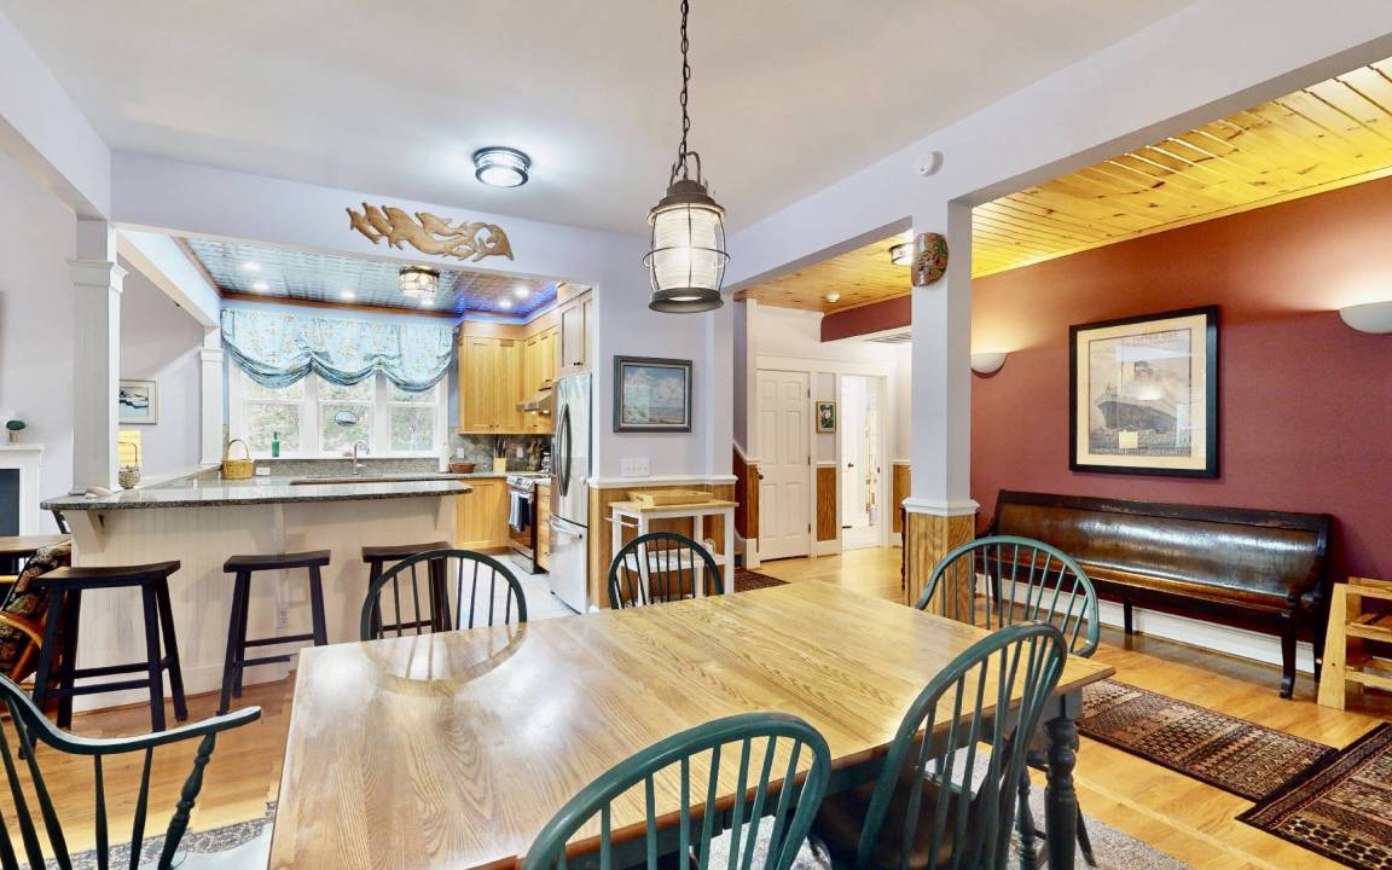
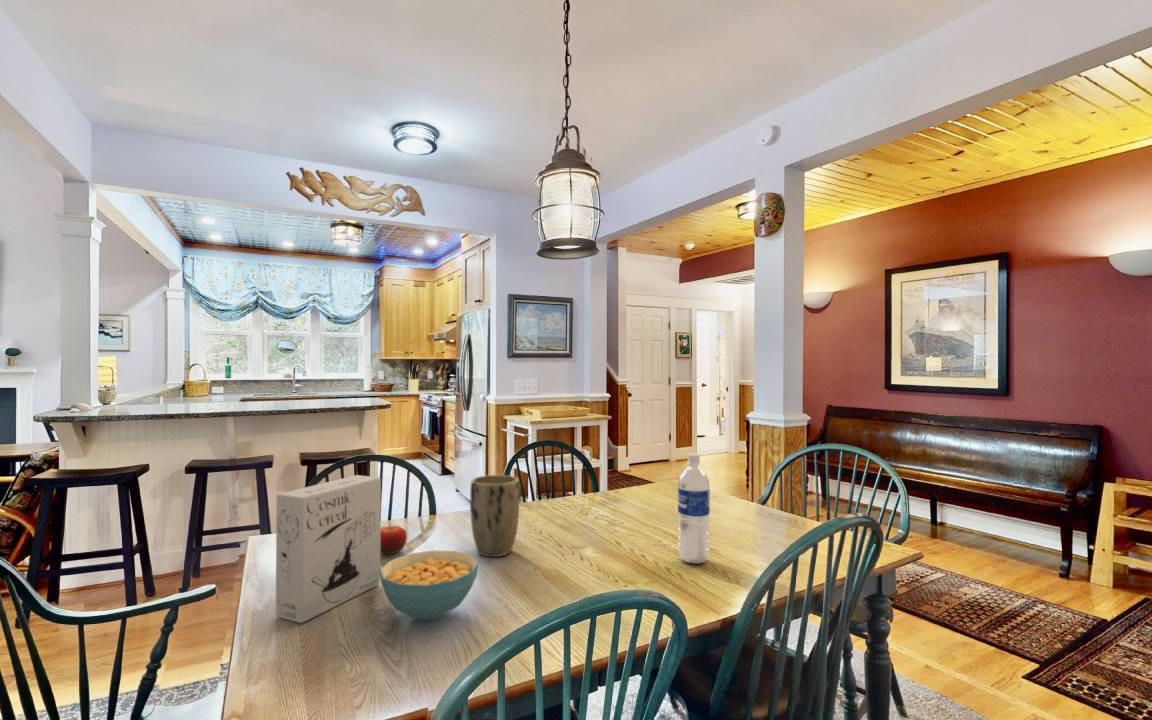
+ cereal bowl (429, 589)
+ fruit (390, 537)
+ cereal box (331, 542)
+ plant pot (494, 515)
+ water bottle (693, 507)
